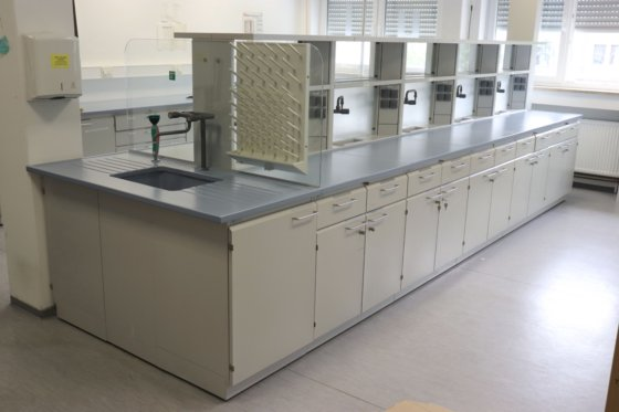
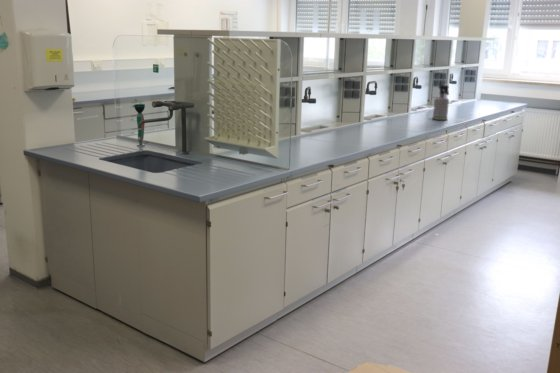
+ spray bottle (442, 102)
